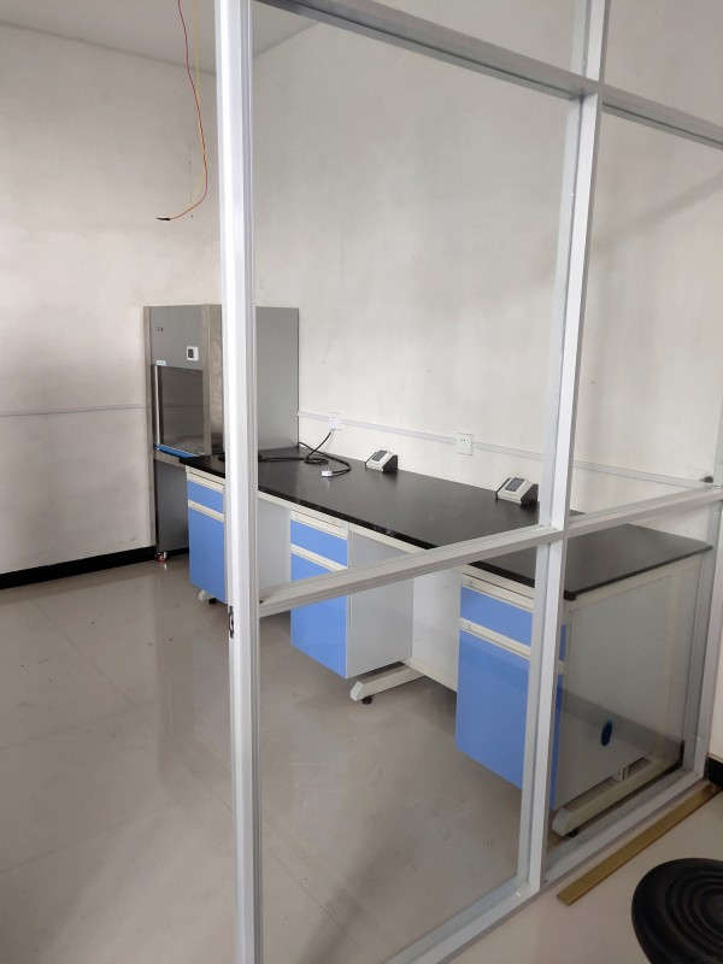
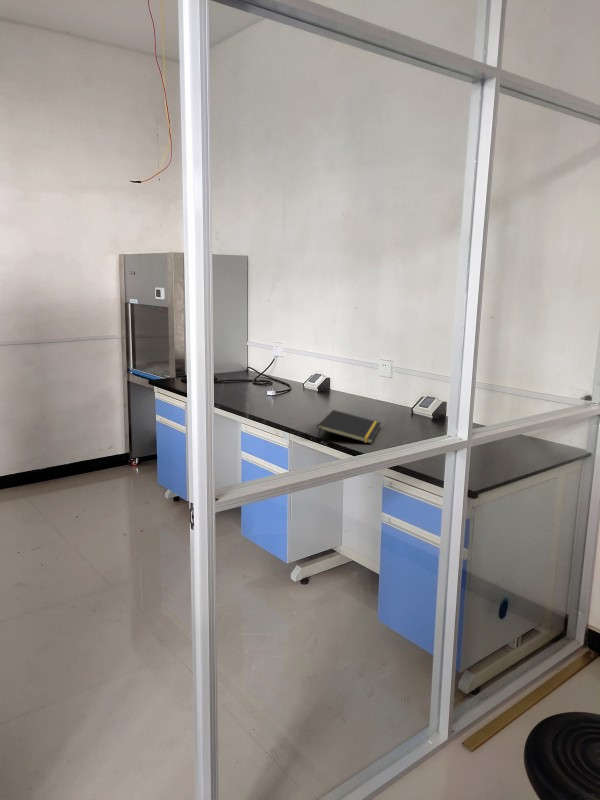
+ notepad (350, 425)
